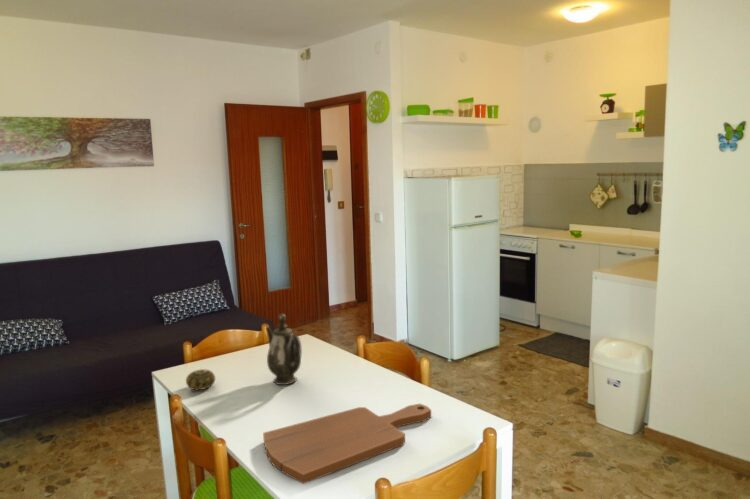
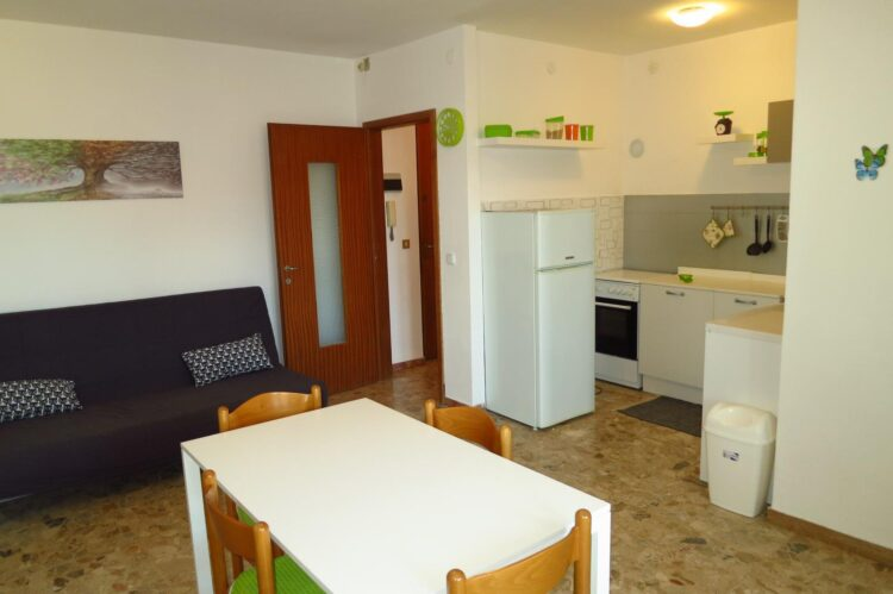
- cutting board (343, 436)
- teapot (282, 347)
- decorative ball (200, 379)
